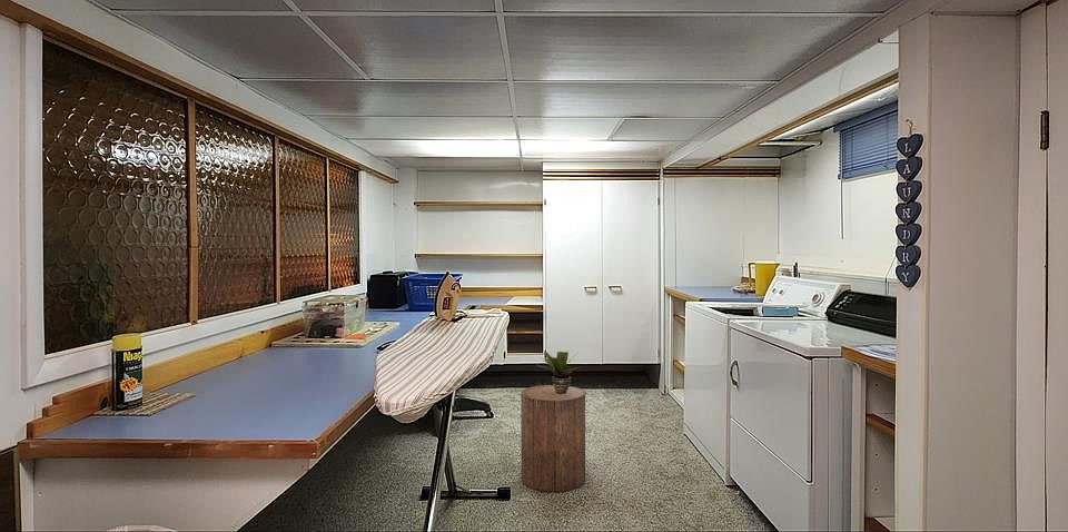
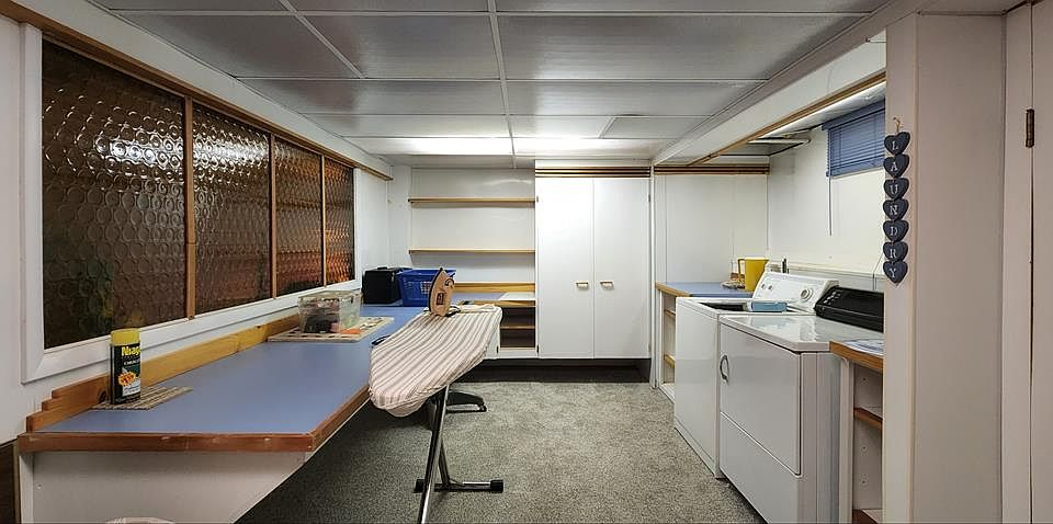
- stool (553, 434)
- potted plant (561, 371)
